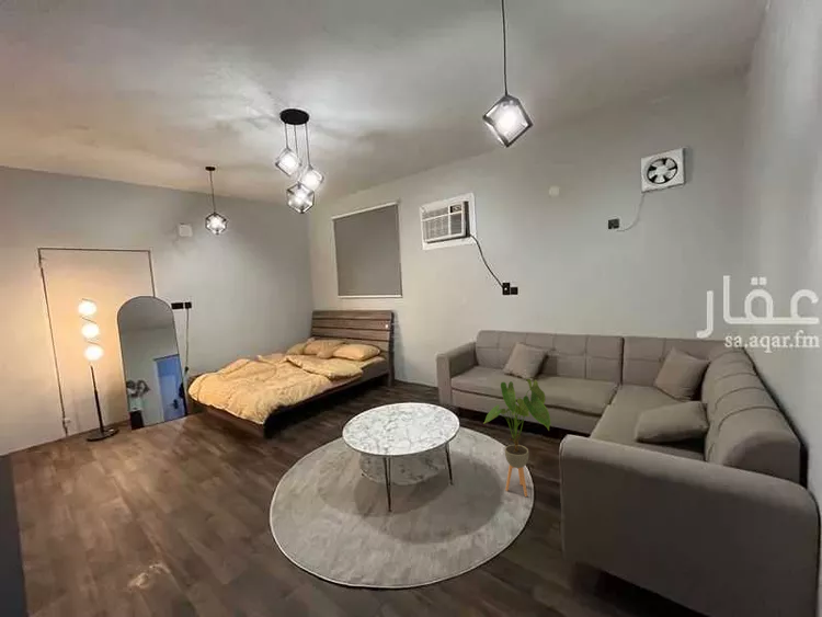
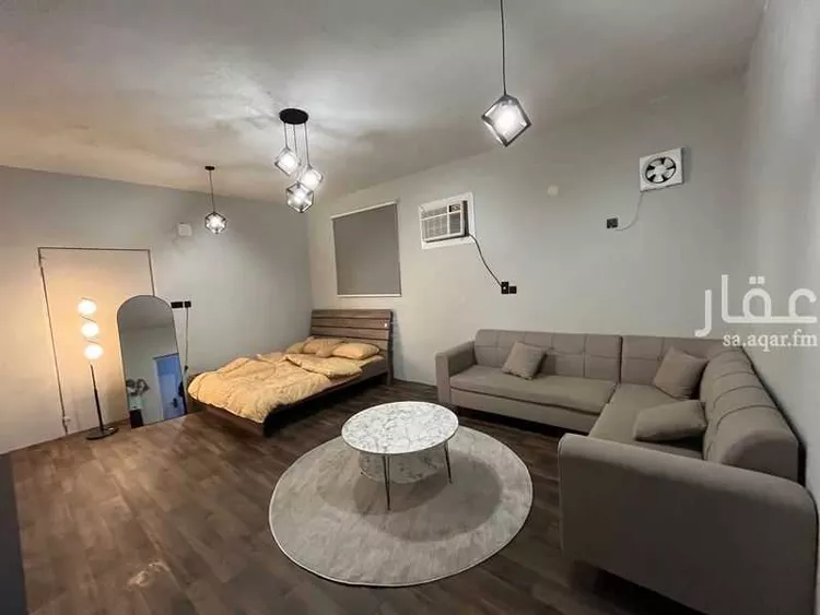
- house plant (520, 433)
